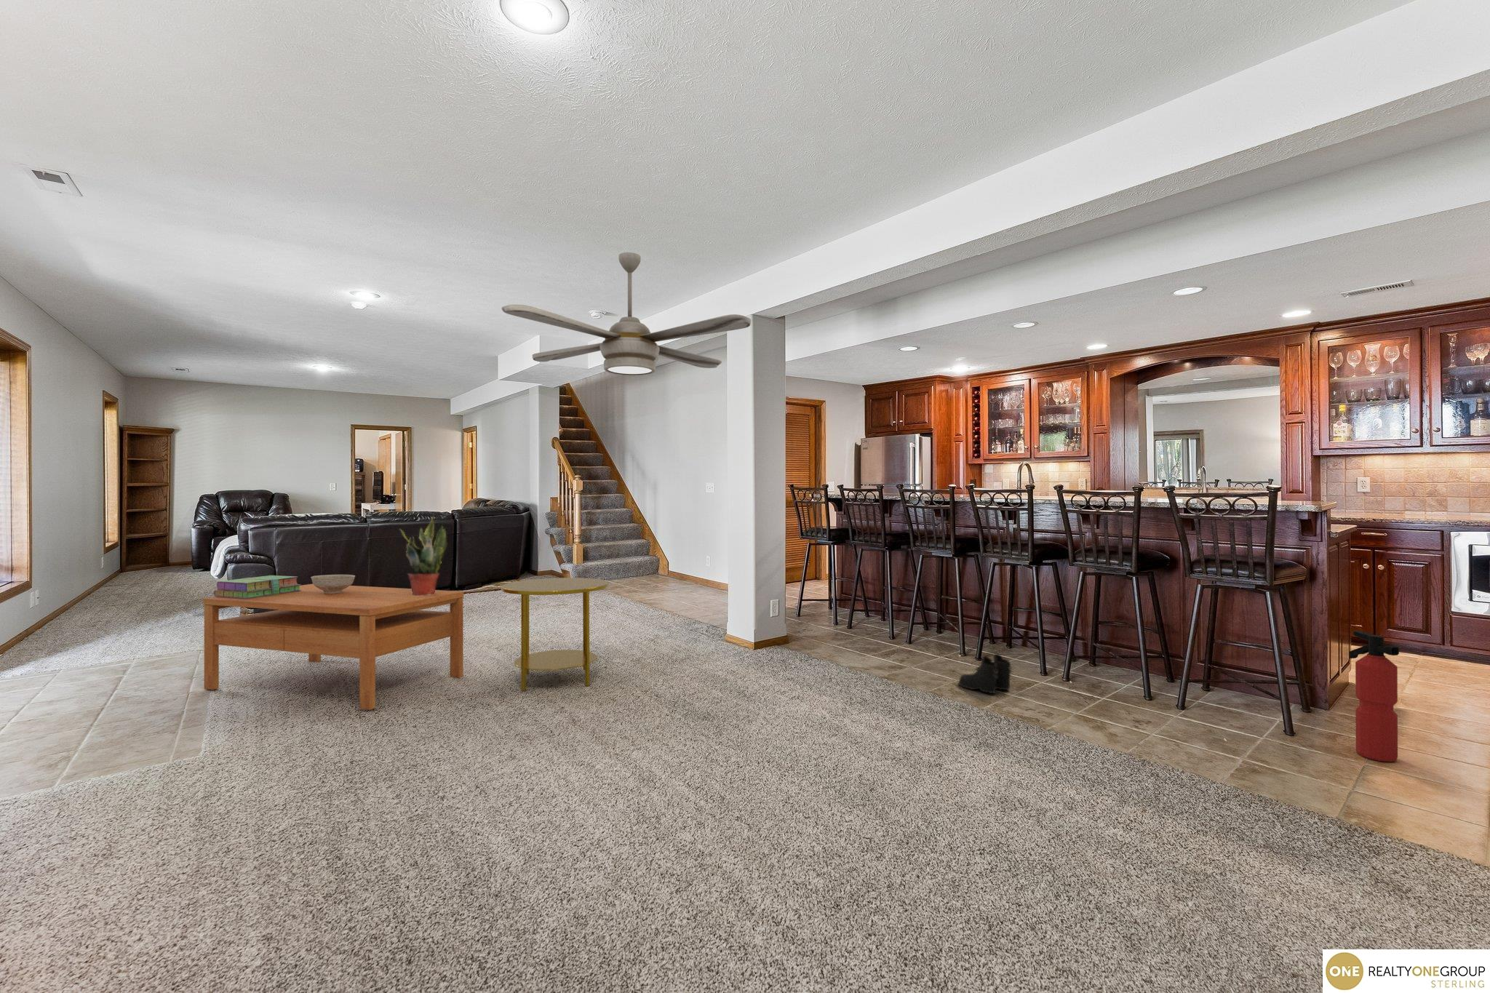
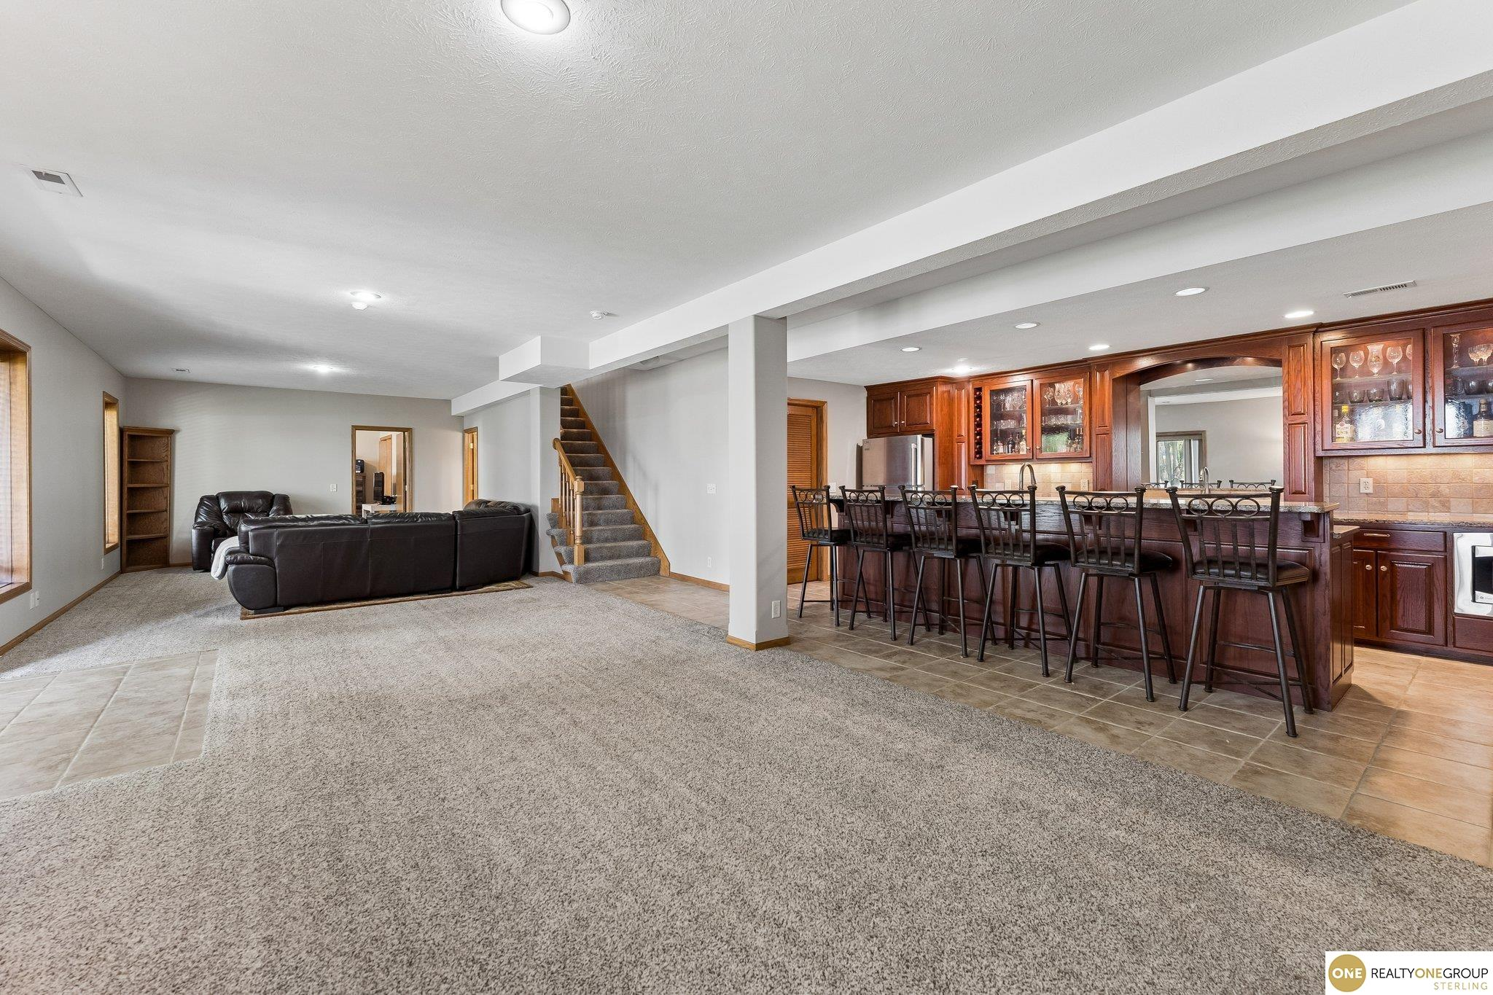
- potted plant (419, 554)
- stack of books (258, 585)
- side table (558, 649)
- boots (985, 670)
- coffee table (338, 638)
- ceiling fan (629, 314)
- decorative bowl (333, 583)
- fire extinguisher (1373, 694)
